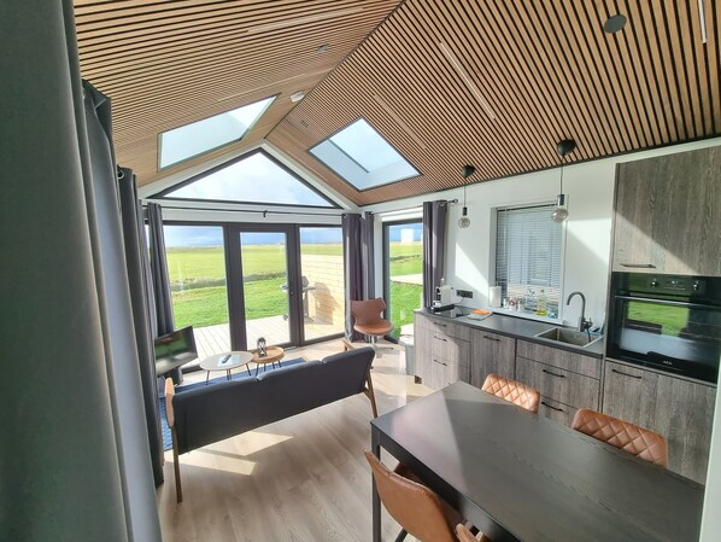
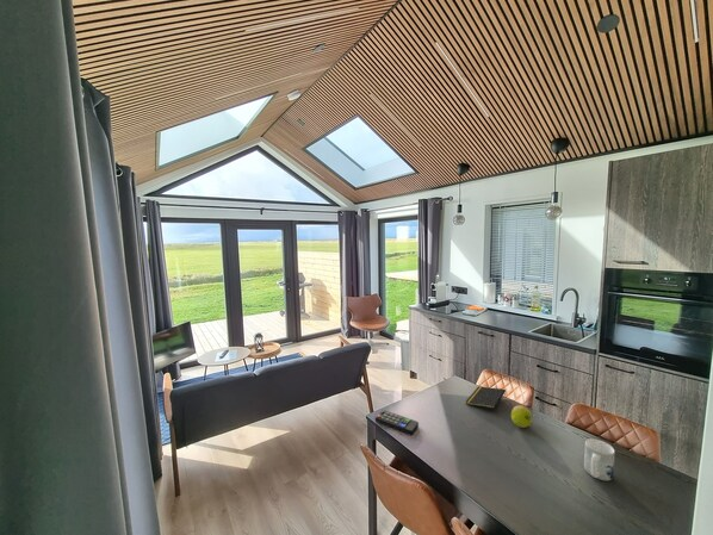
+ mug (600, 461)
+ remote control (396, 421)
+ notepad (485, 396)
+ fruit (521, 416)
